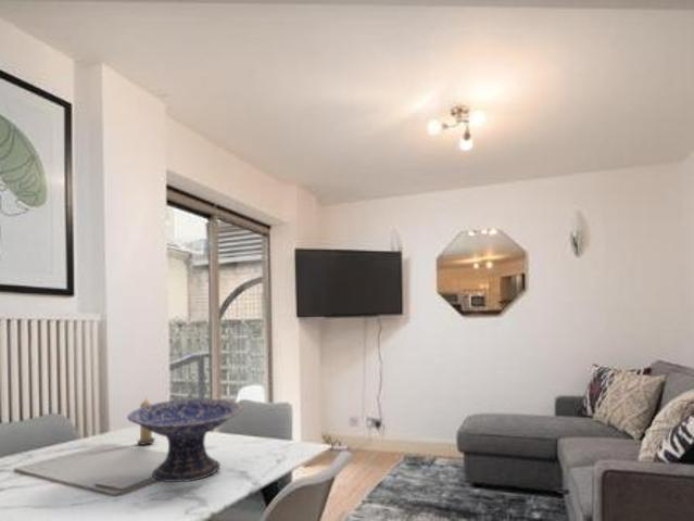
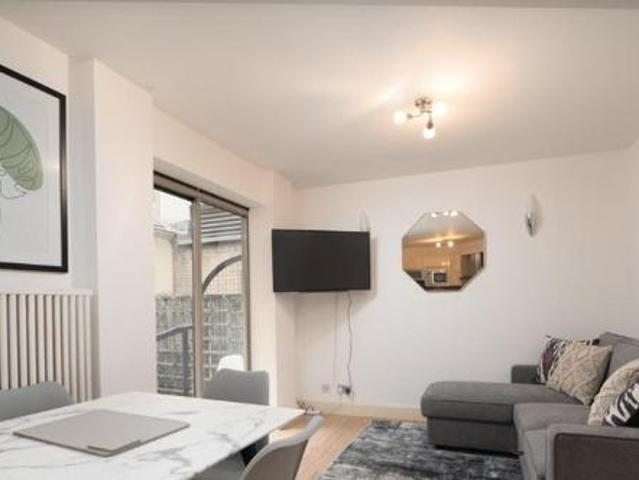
- candle (142, 427)
- decorative bowl (187, 440)
